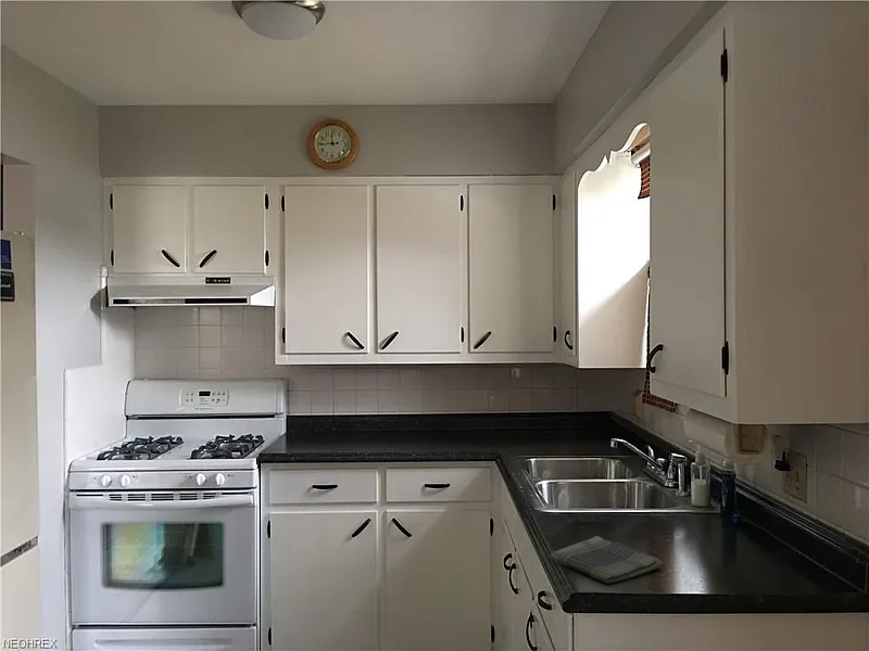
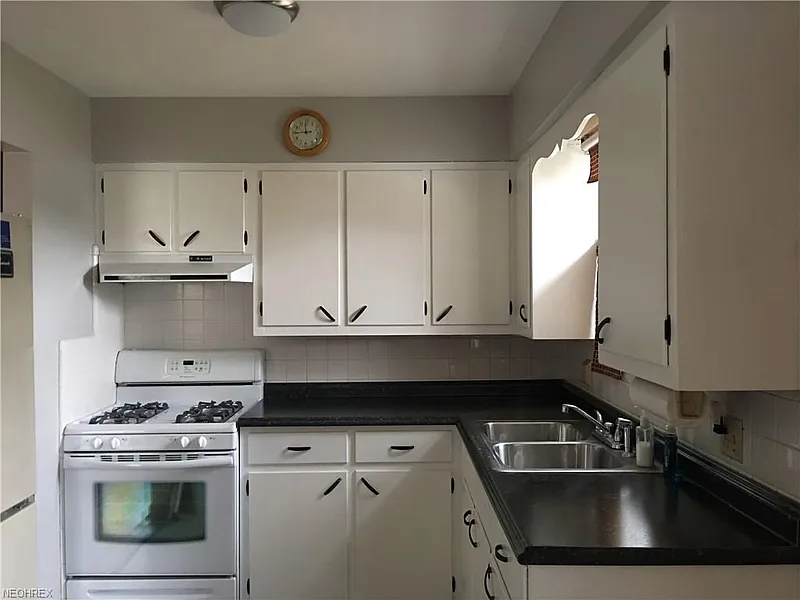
- dish towel (606, 557)
